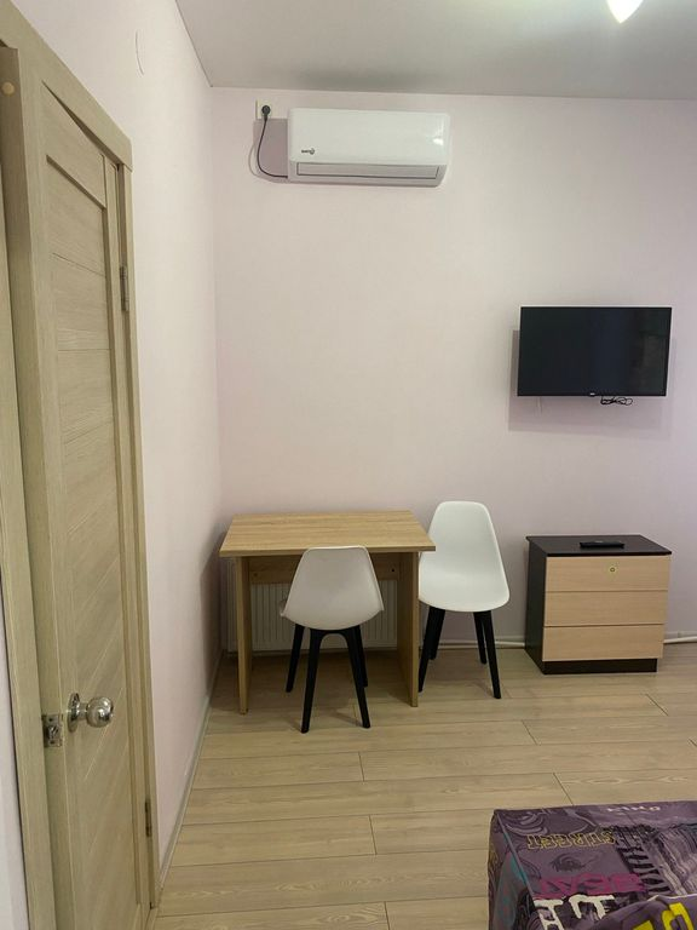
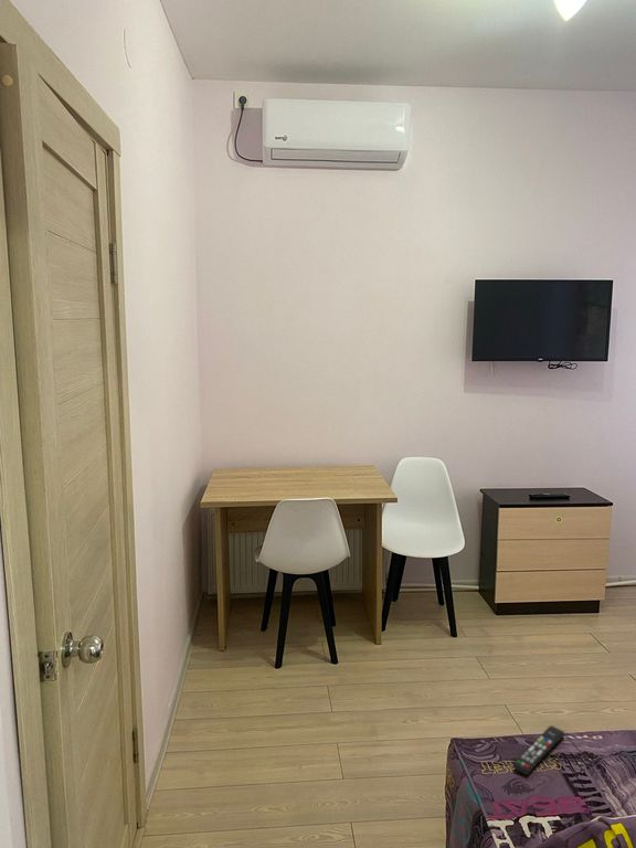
+ remote control (539, 749)
